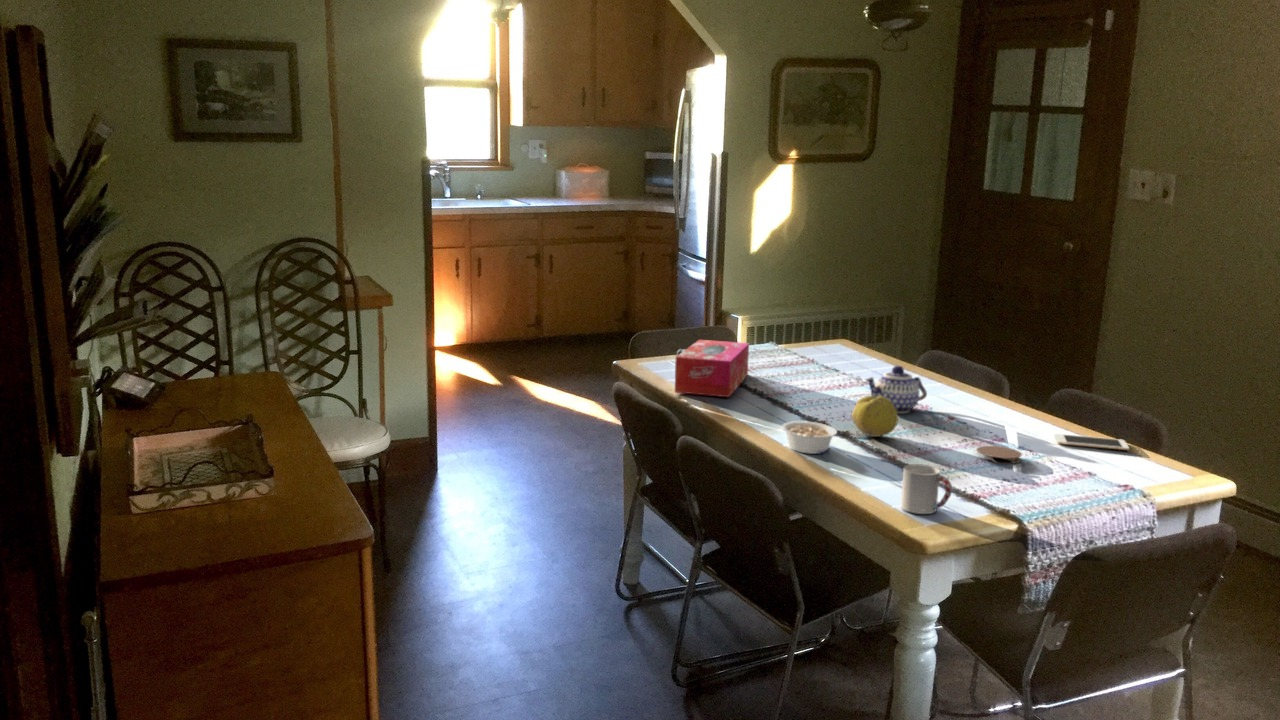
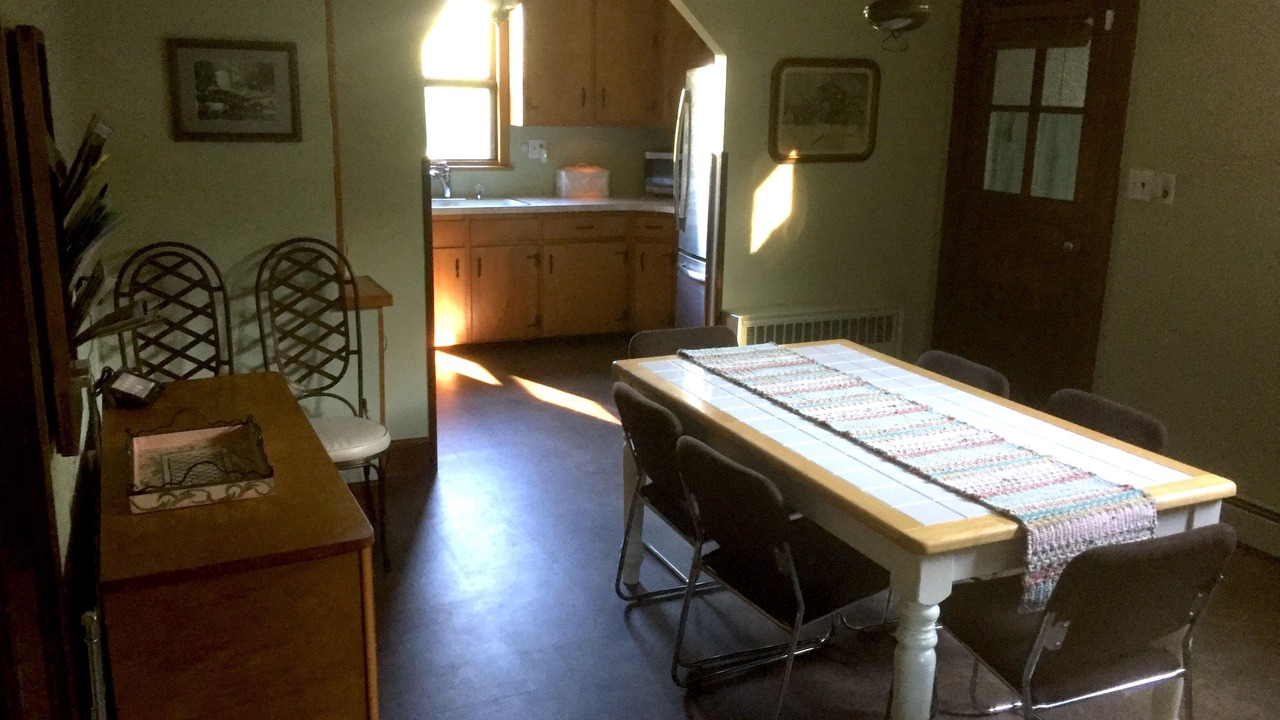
- cup (927, 490)
- coaster (998, 454)
- legume (810, 437)
- tissue box (713, 366)
- cell phone (1090, 441)
- fruit (874, 416)
- teapot (896, 388)
